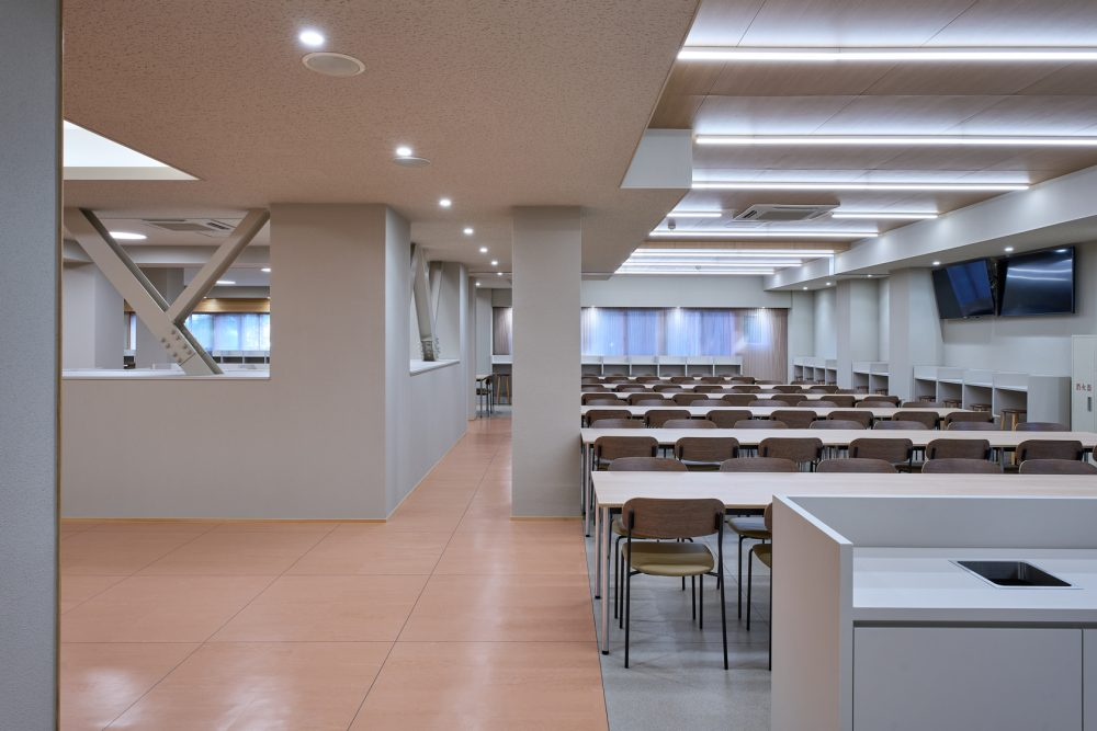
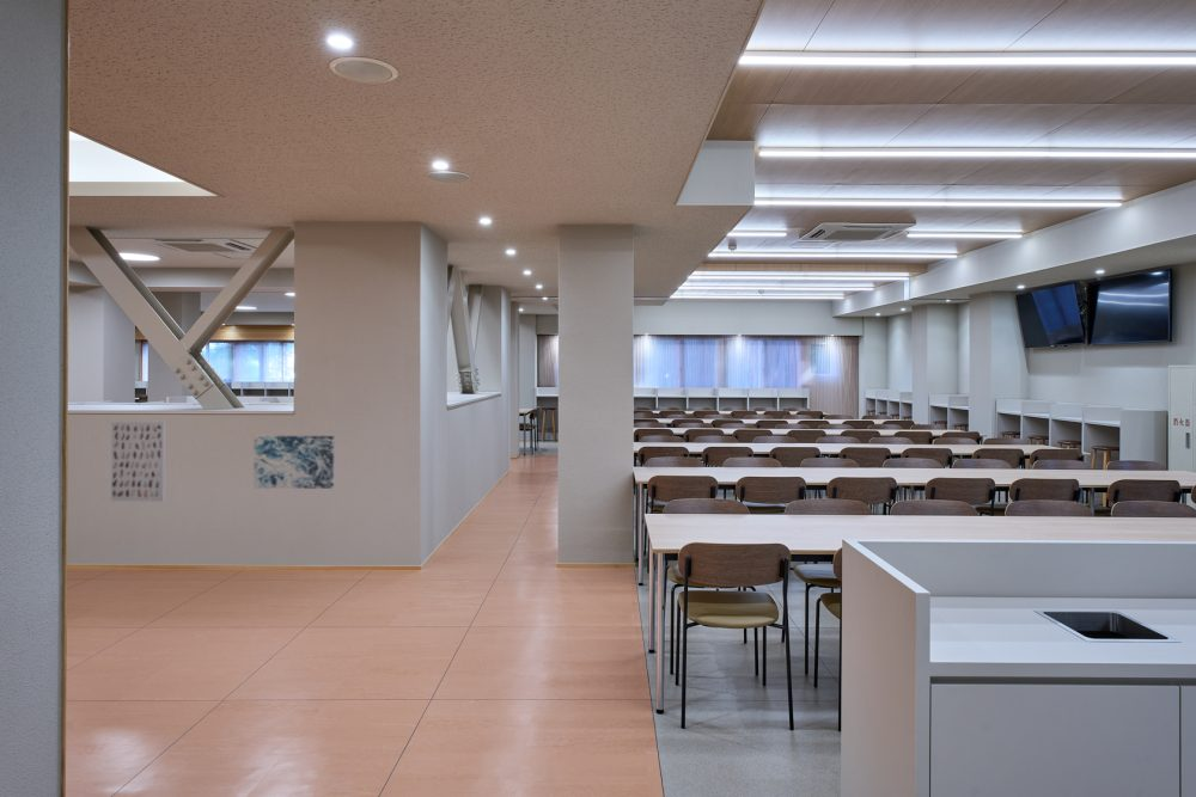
+ wall art (293, 461)
+ wall art (138, 461)
